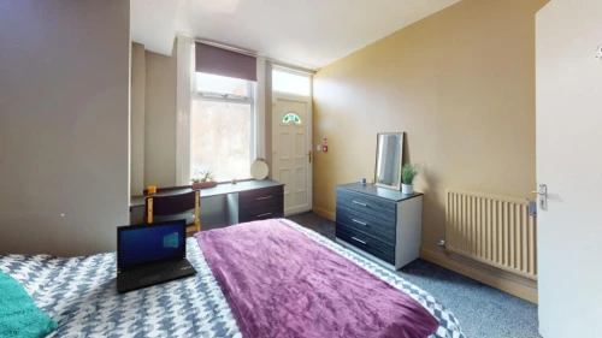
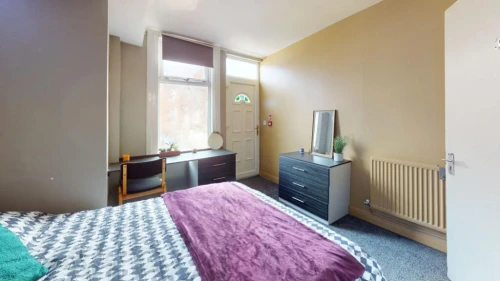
- laptop (157, 250)
